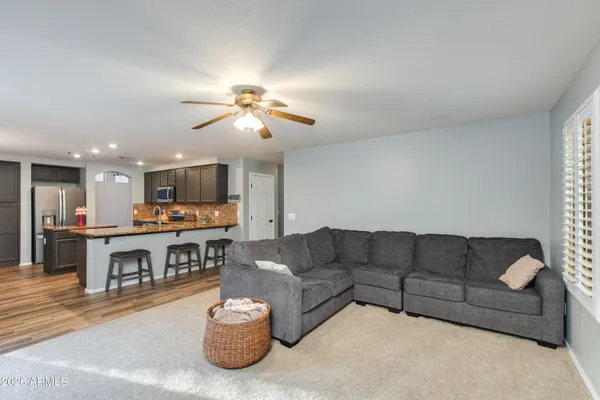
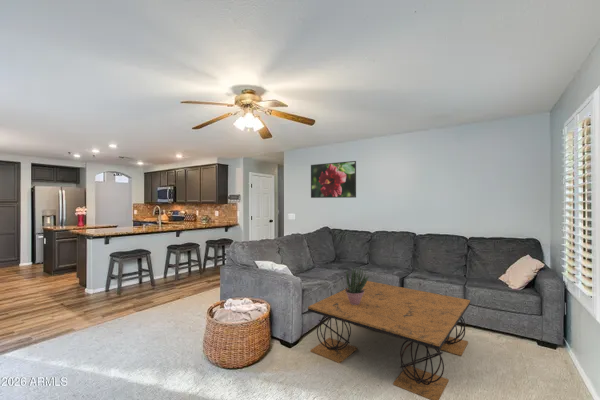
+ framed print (332, 180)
+ coffee table (391, 325)
+ potted plant (356, 284)
